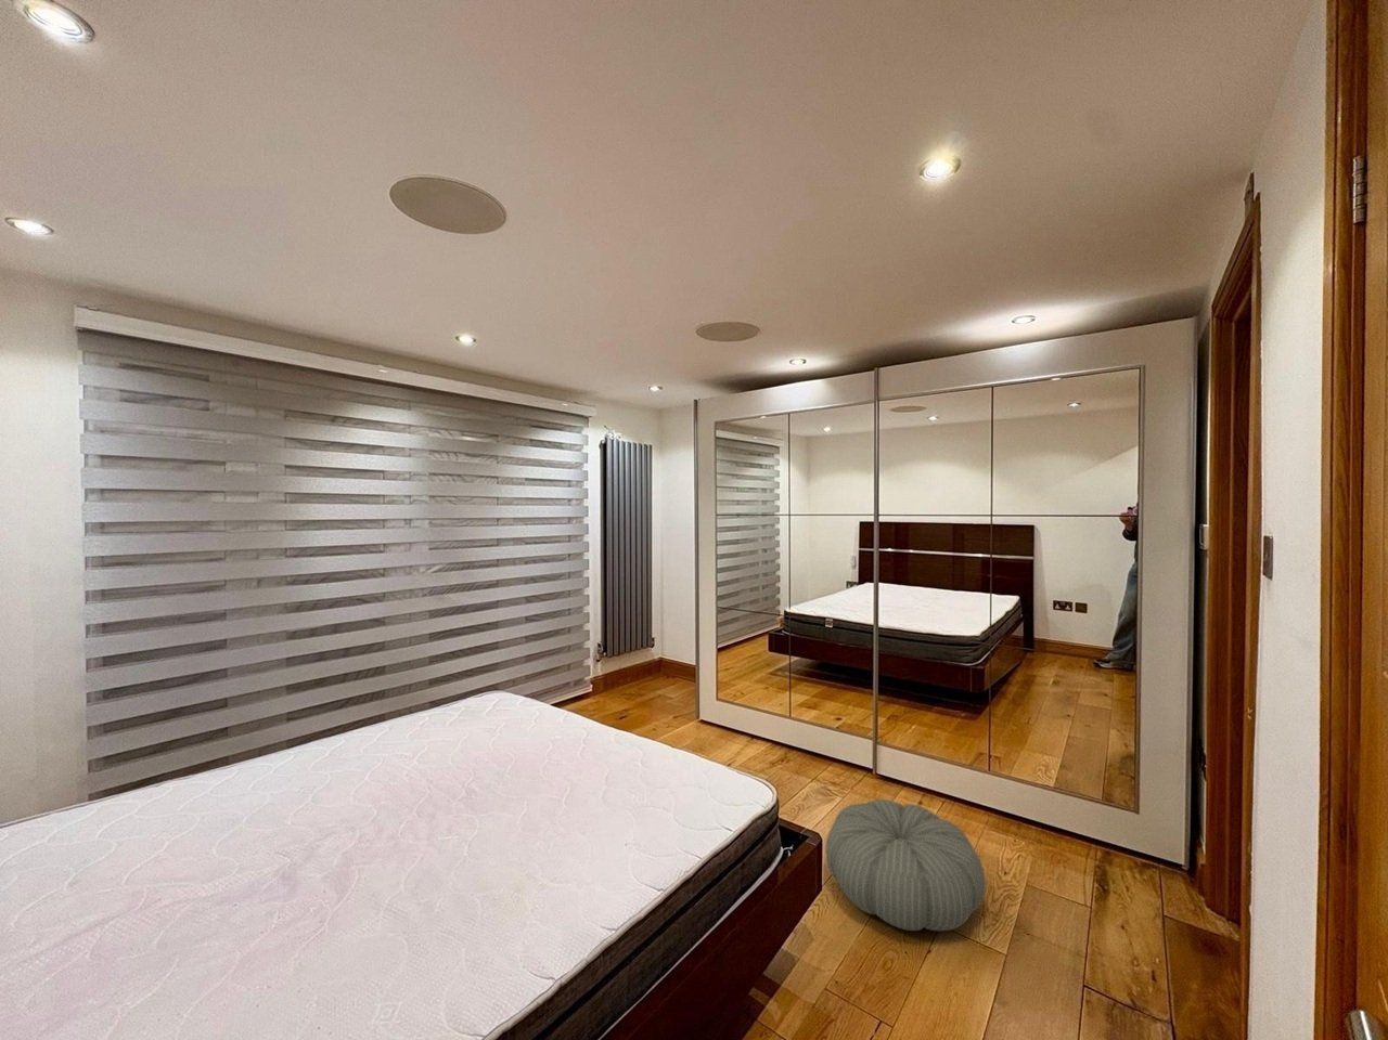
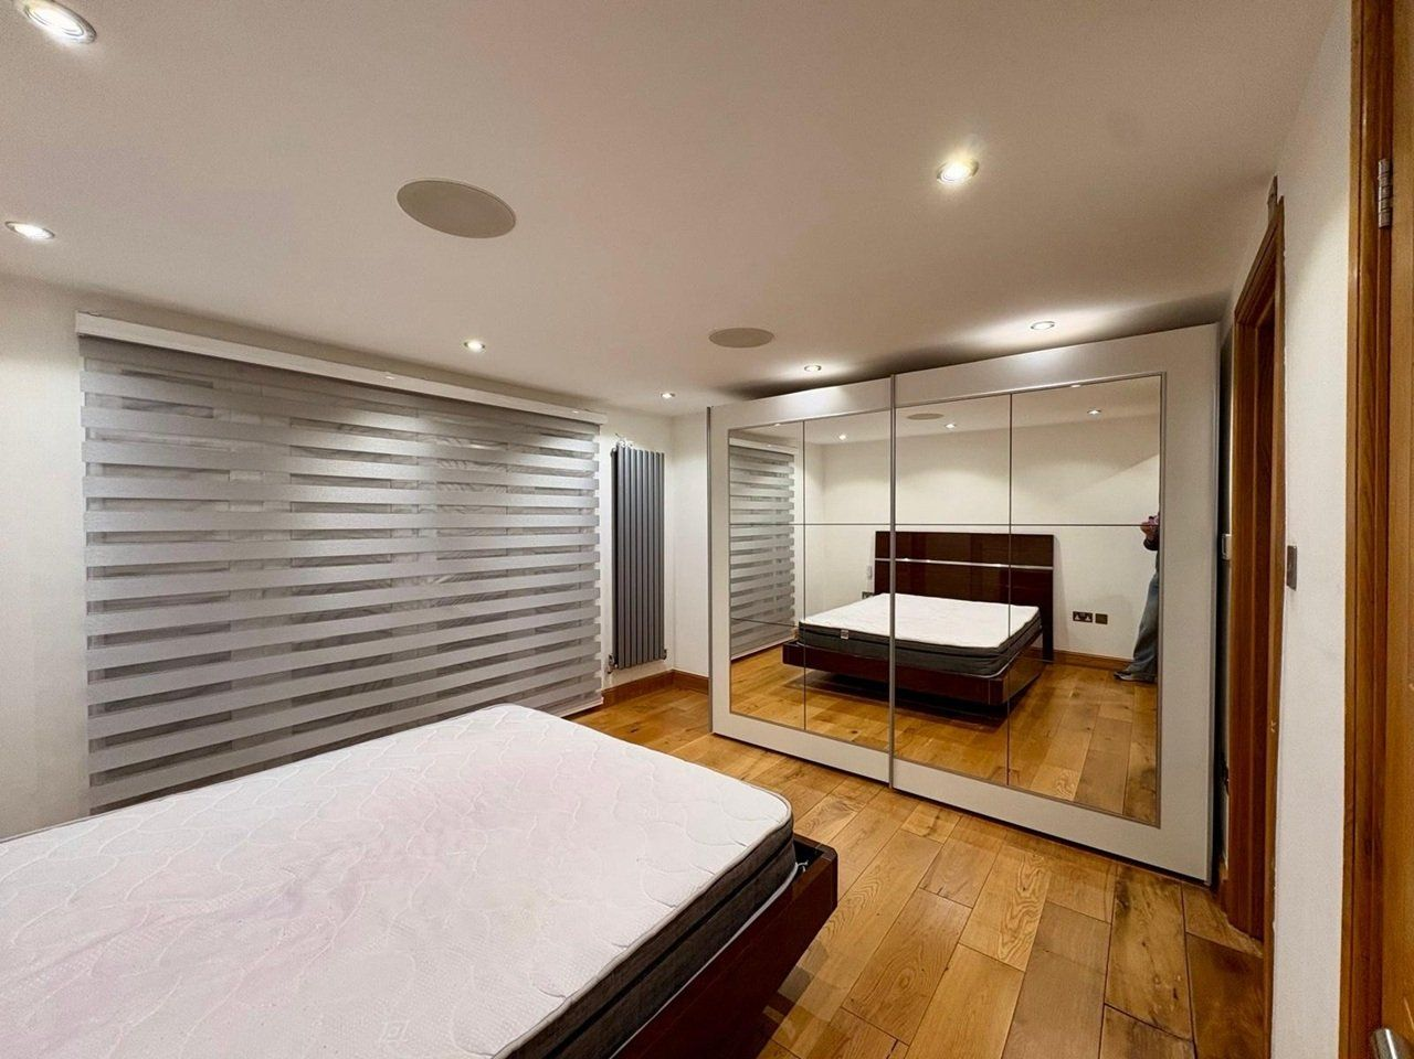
- pouf (902, 856)
